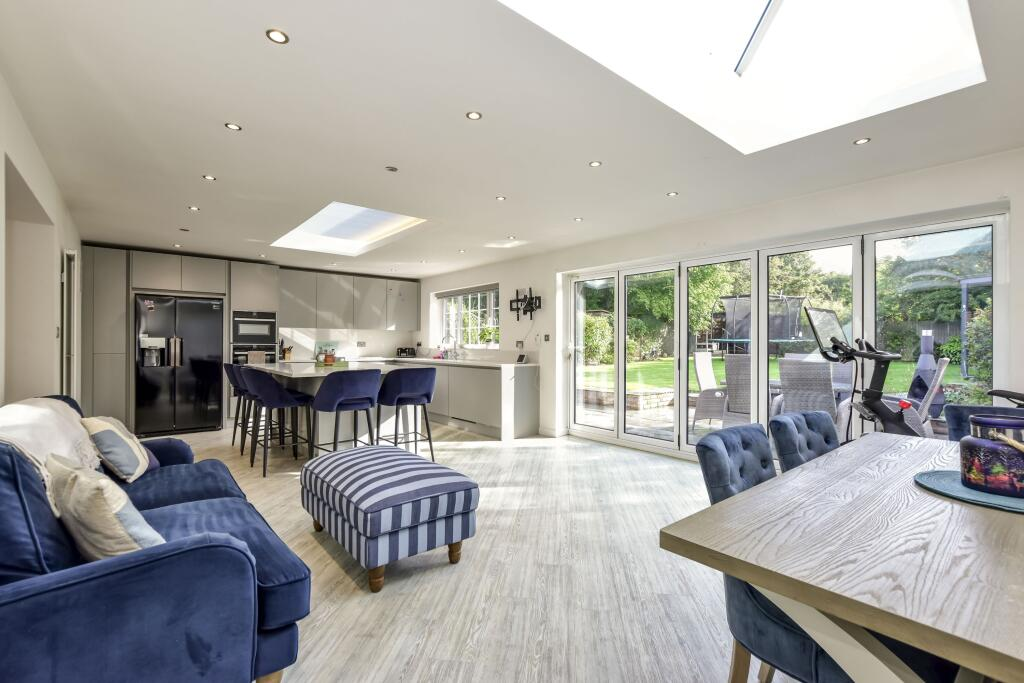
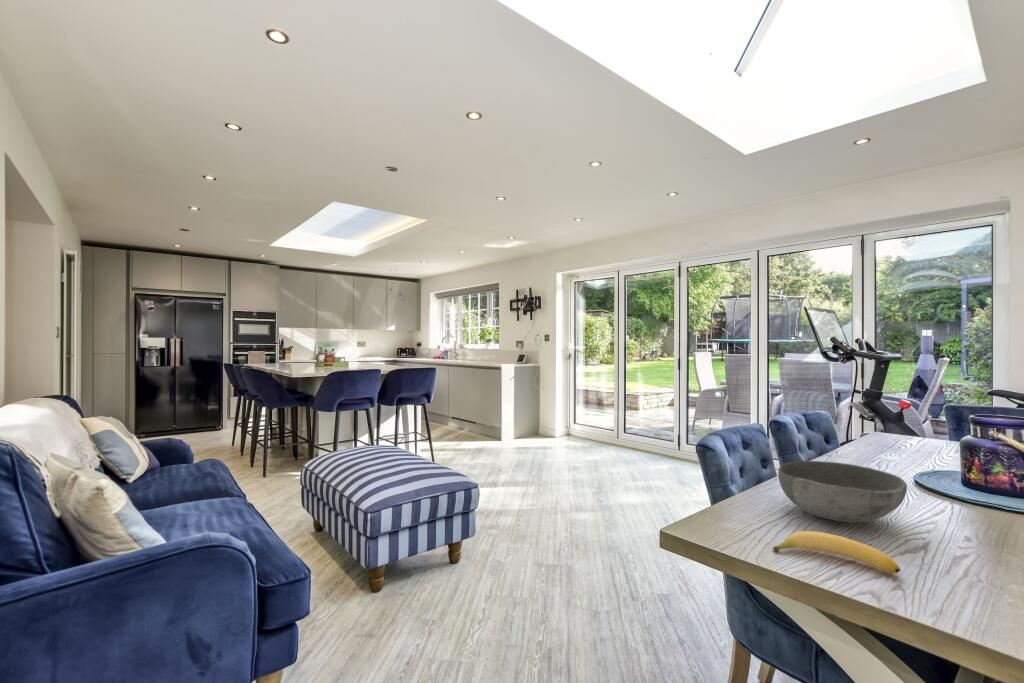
+ banana (834, 549)
+ bowl (838, 494)
